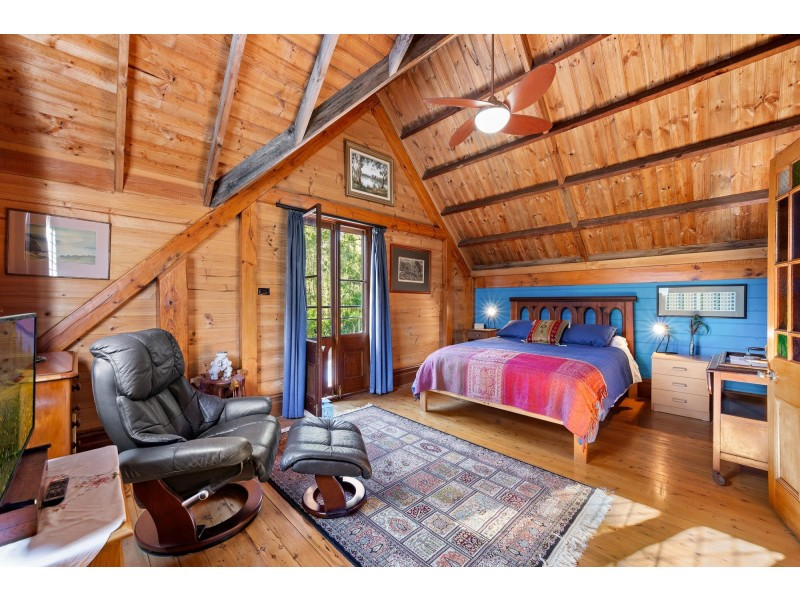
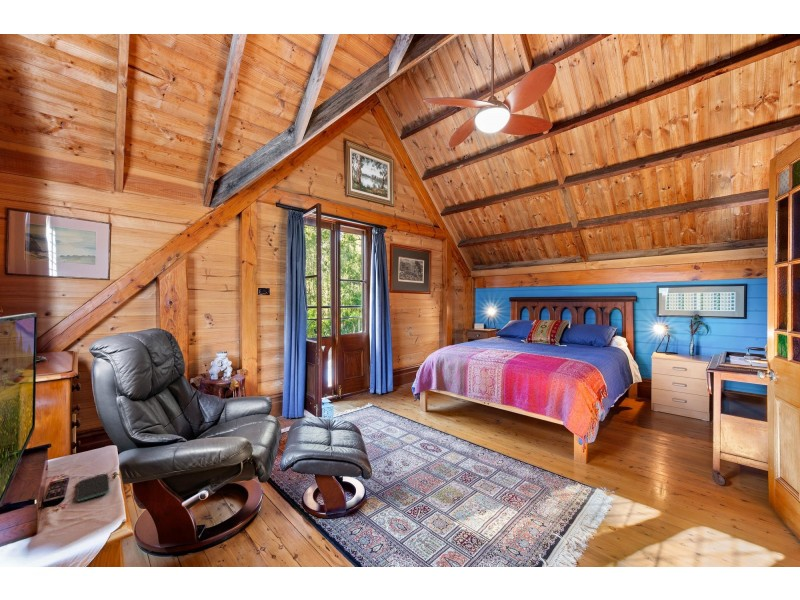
+ smartphone (93, 486)
